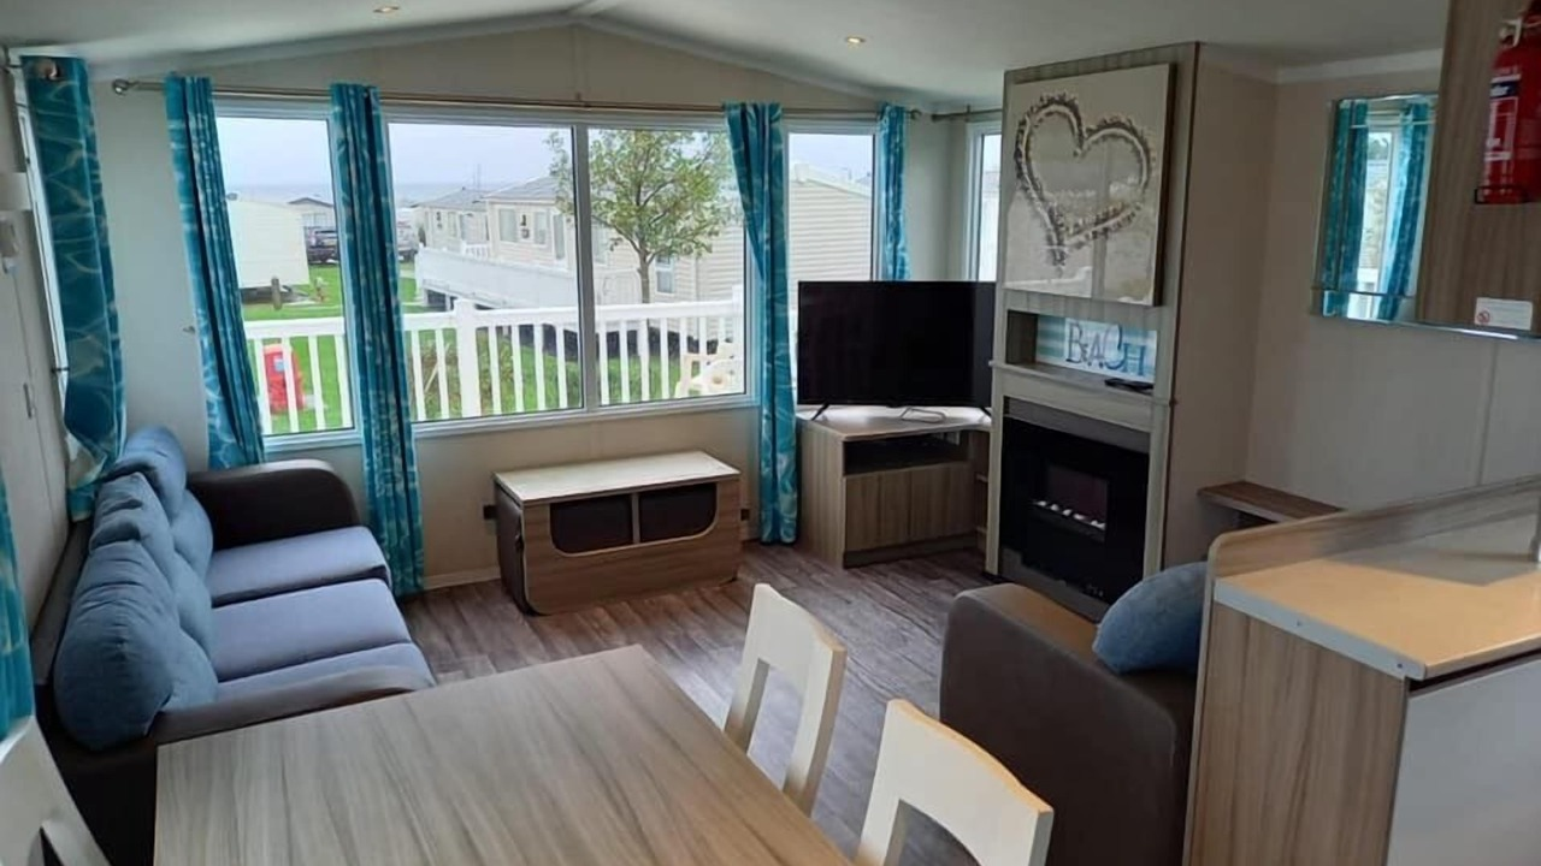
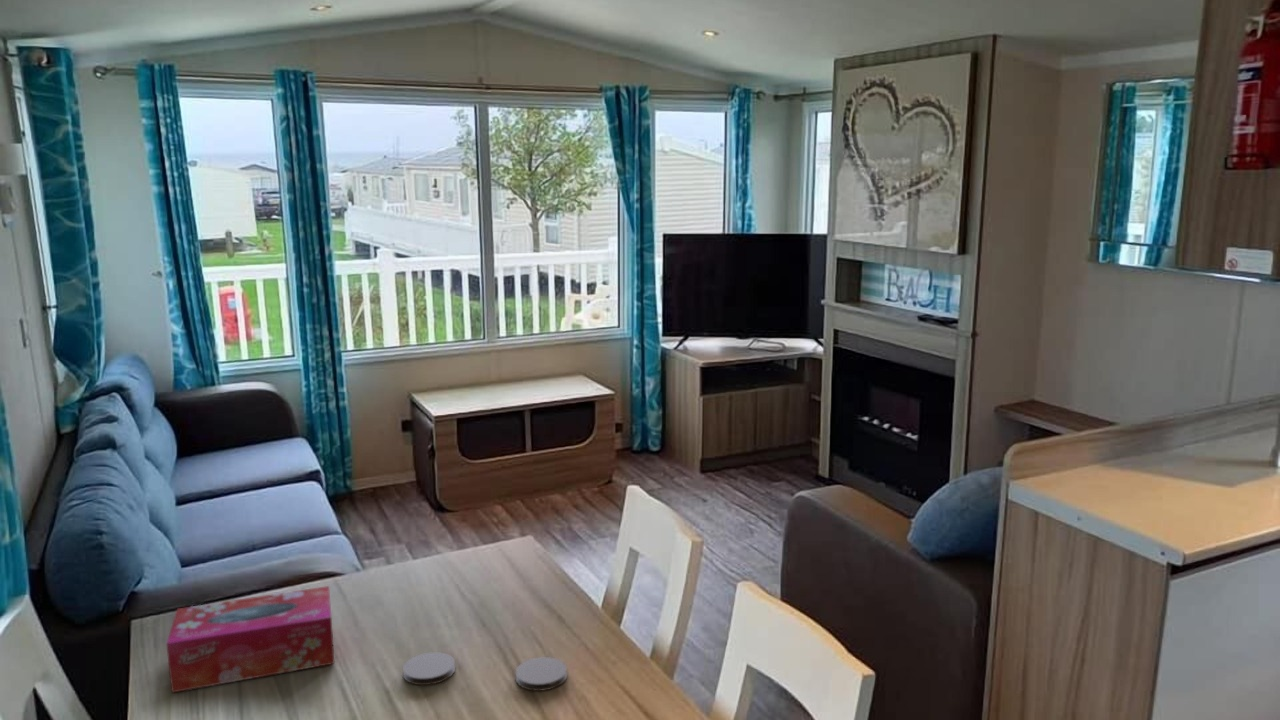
+ coaster (541, 673)
+ coaster (429, 668)
+ tissue box (255, 636)
